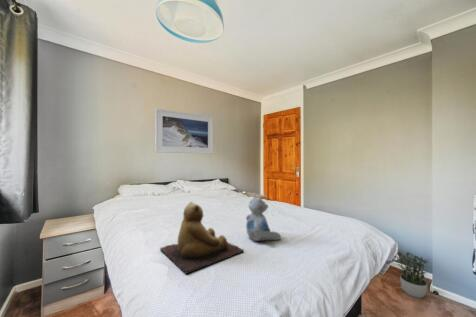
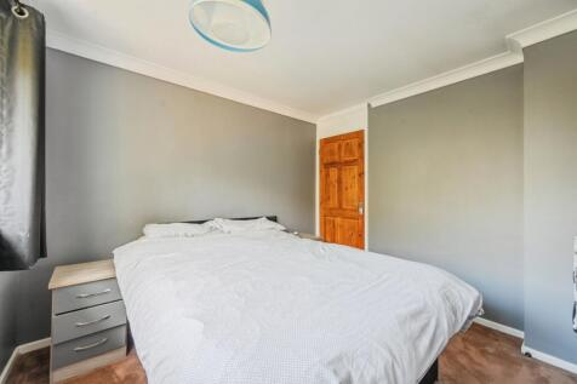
- polar bear (262, 216)
- potted plant (411, 271)
- teddy bear (201, 226)
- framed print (186, 133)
